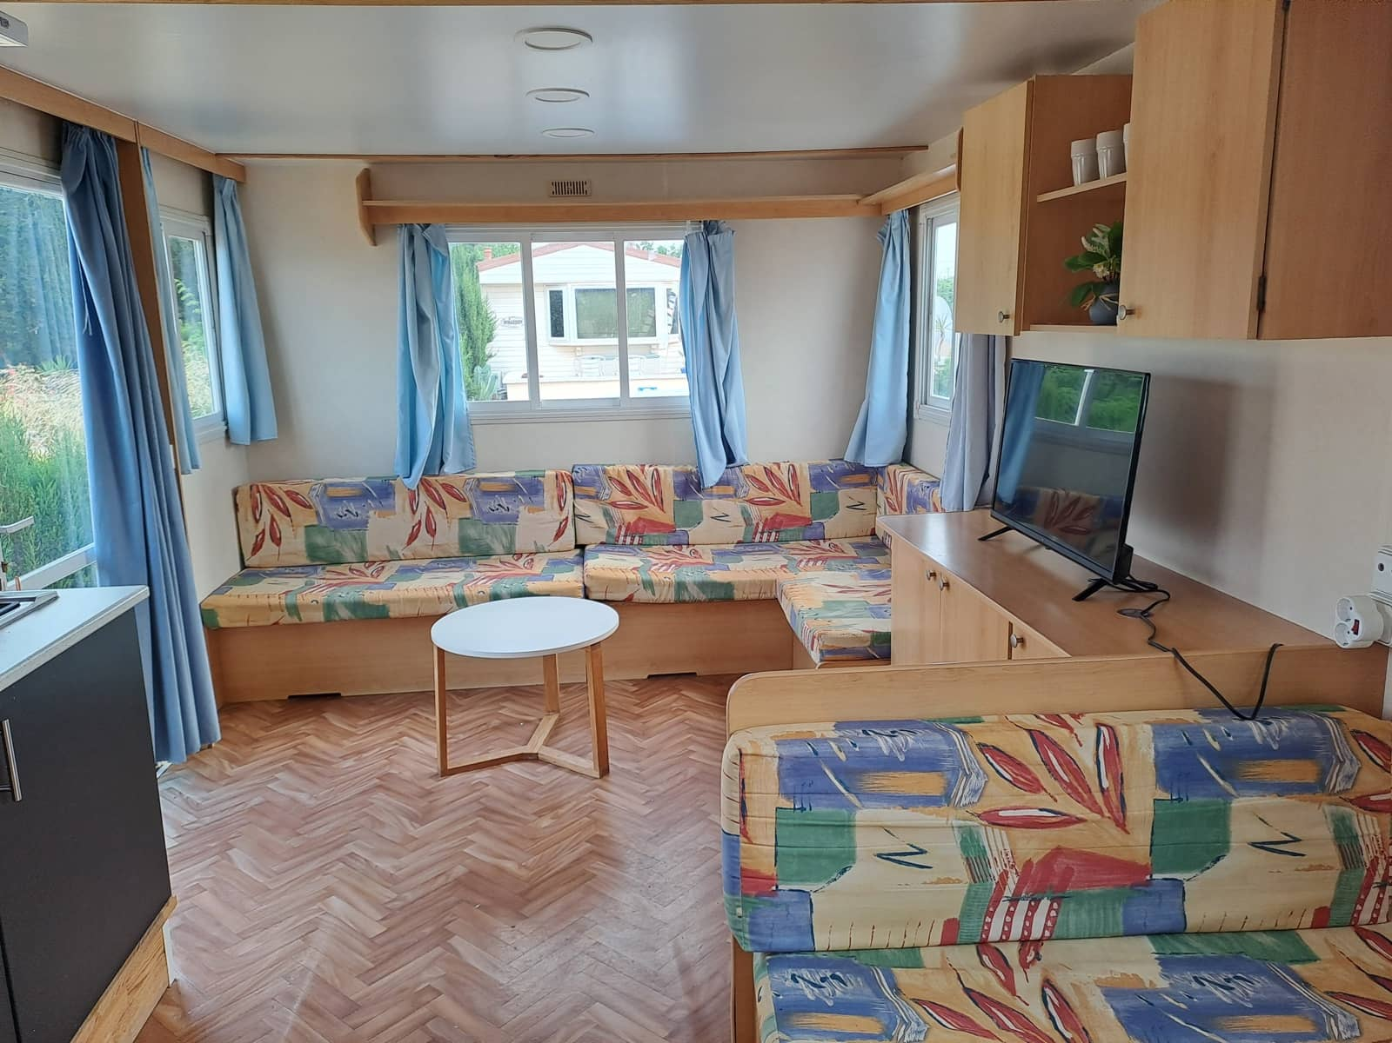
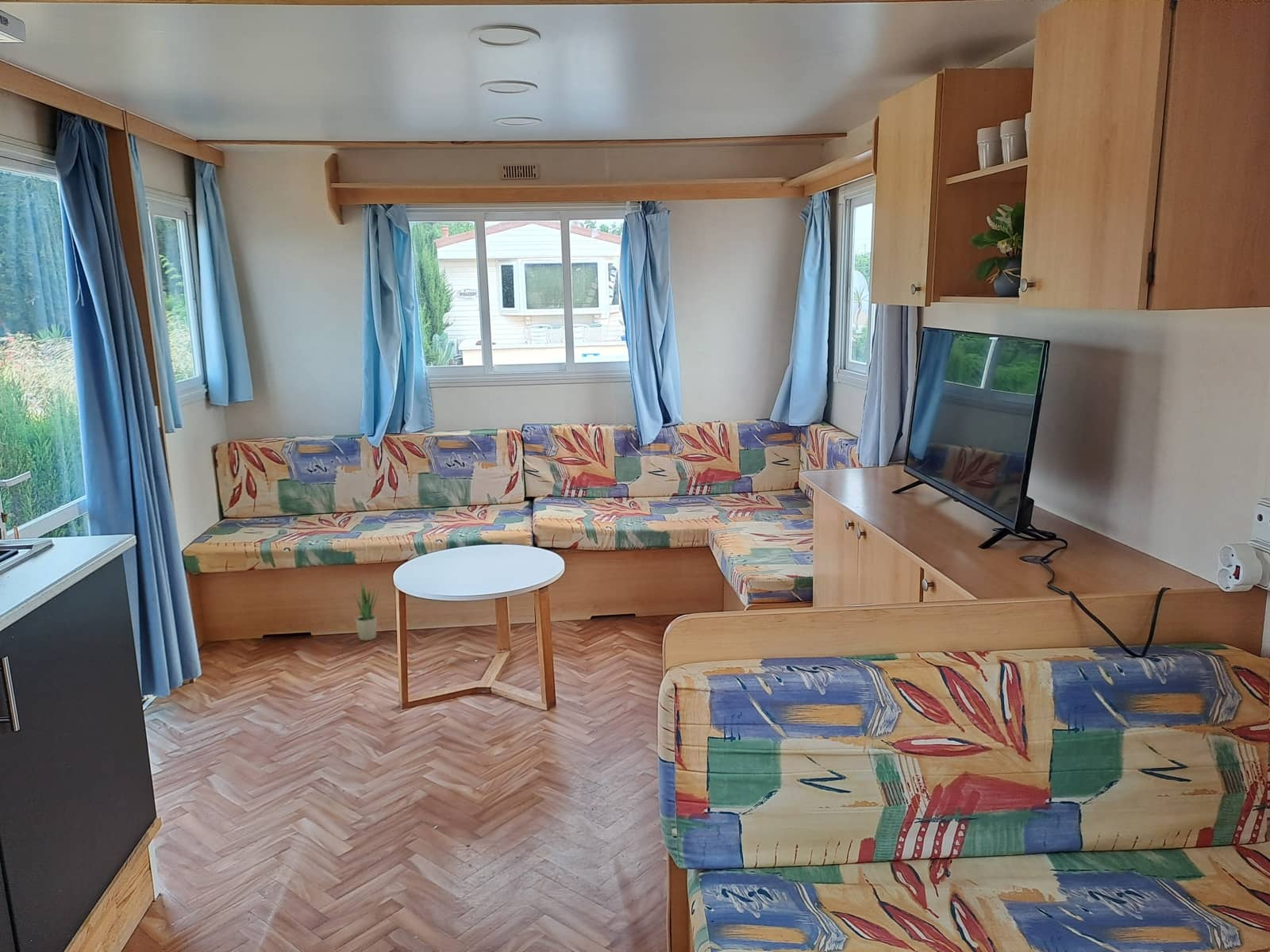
+ potted plant (367, 609)
